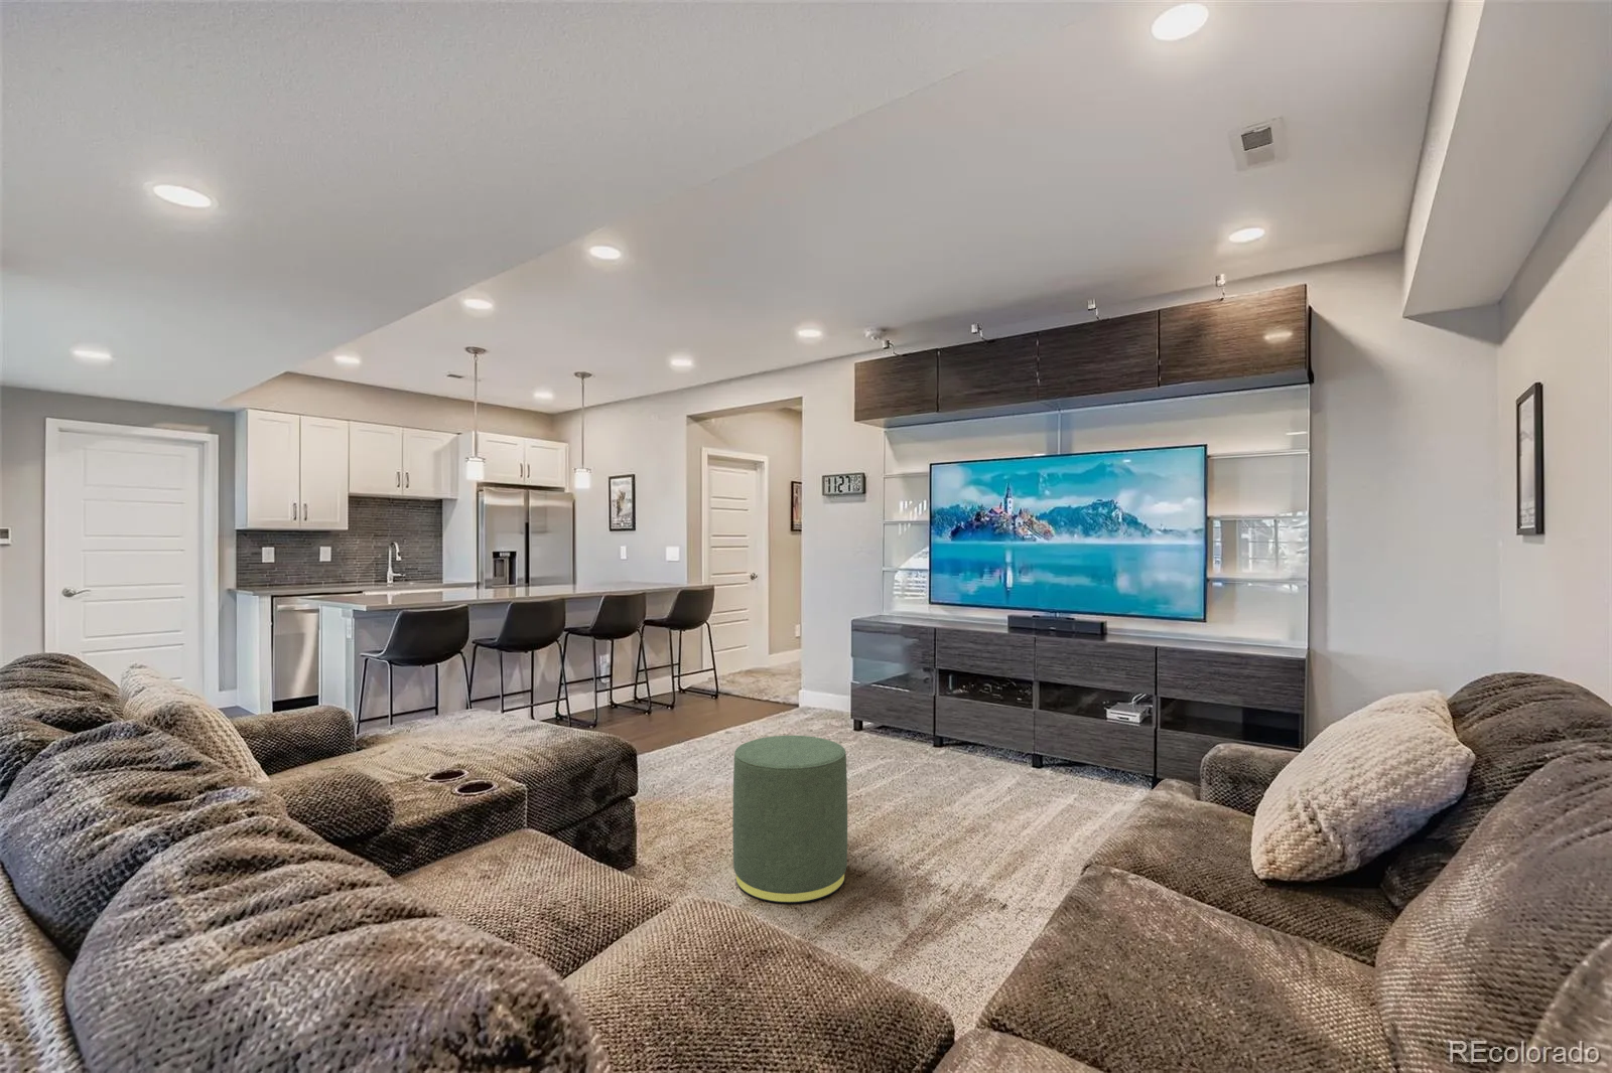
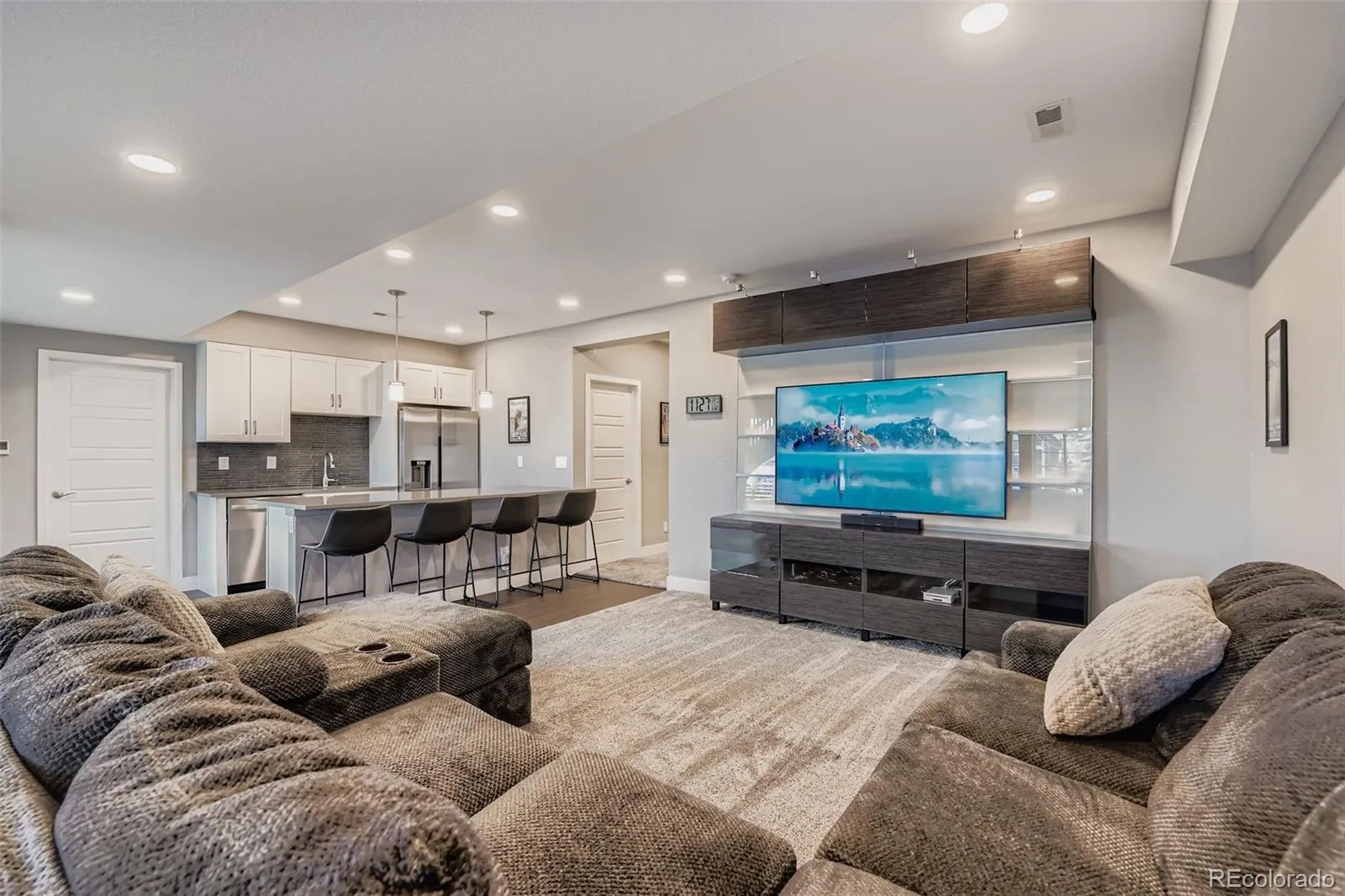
- ottoman (790, 812)
